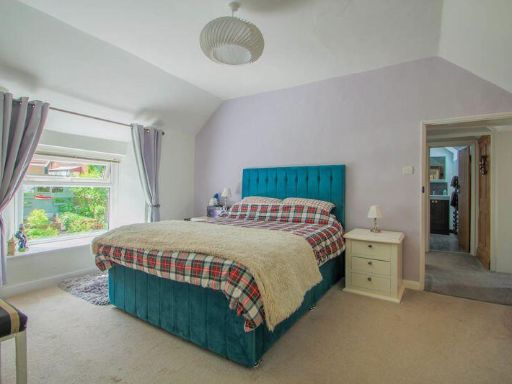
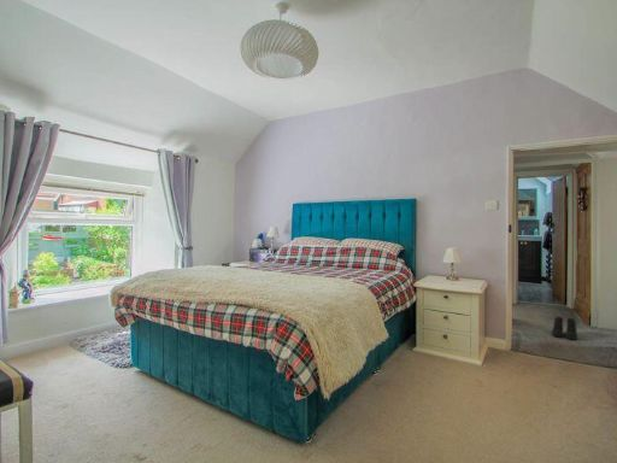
+ boots (566, 327)
